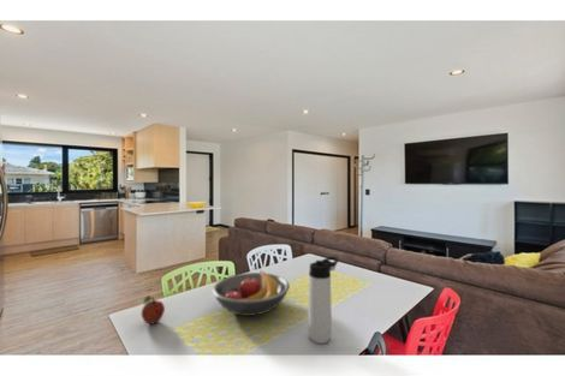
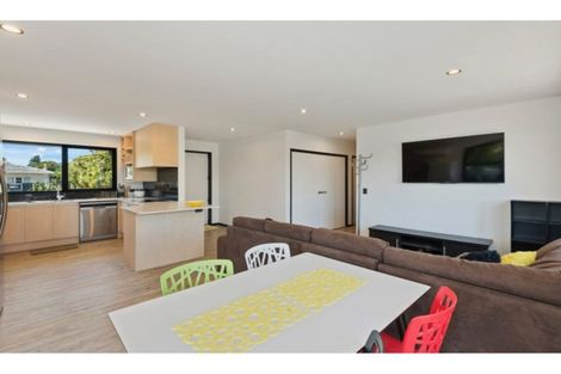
- thermos bottle (323, 298)
- fruit bowl (251, 293)
- fruit (151, 309)
